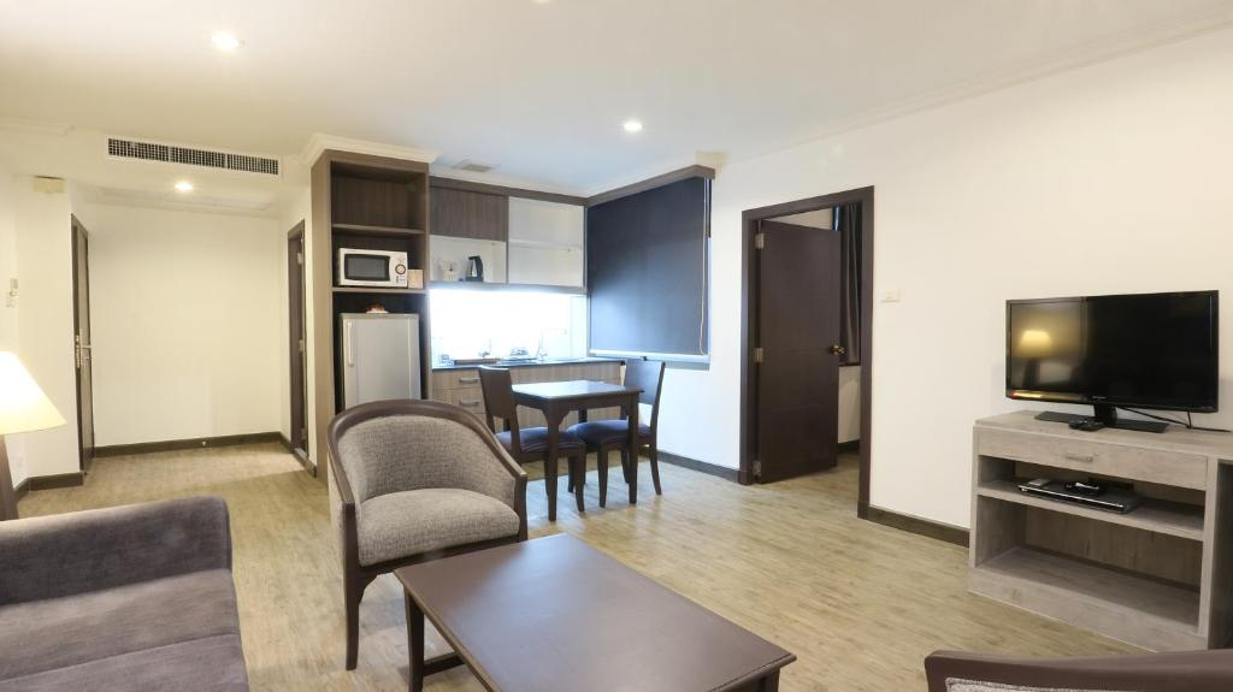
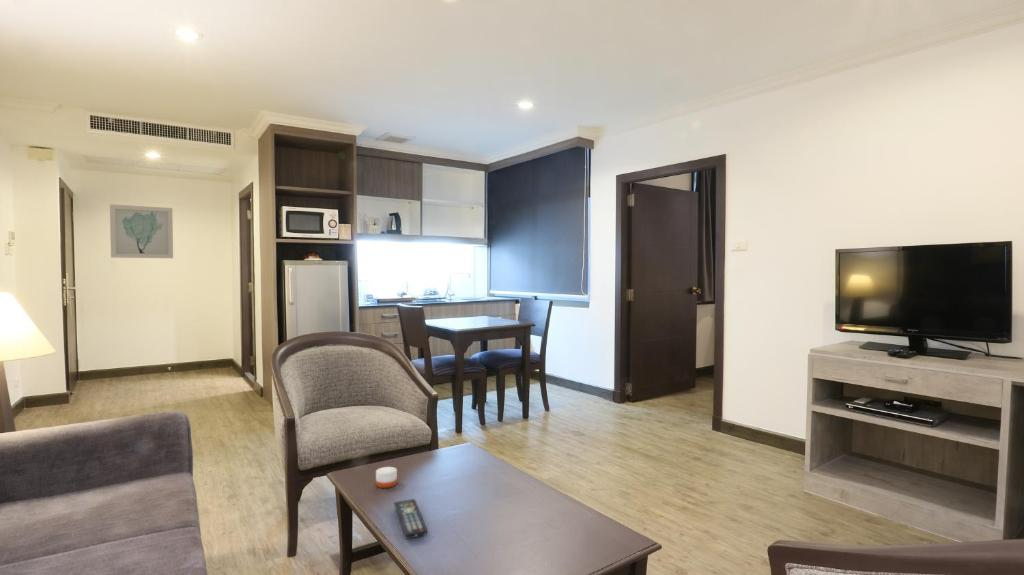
+ candle (386, 469)
+ remote control (409, 516)
+ wall art (142, 232)
